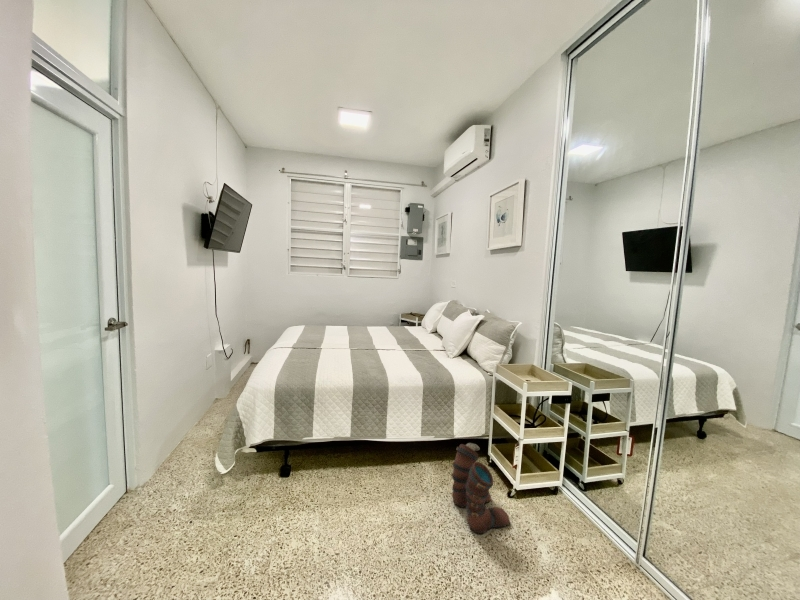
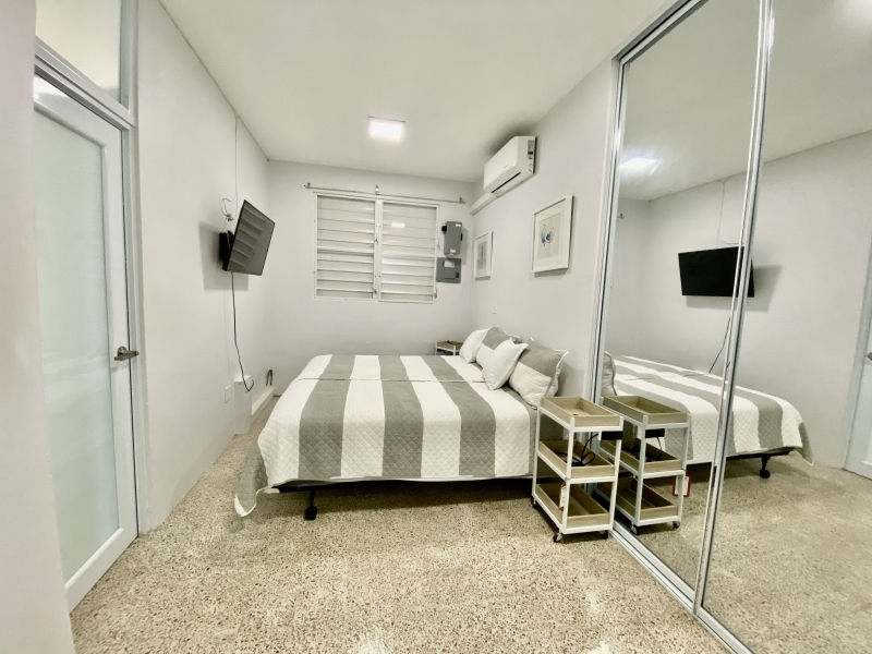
- boots (476, 478)
